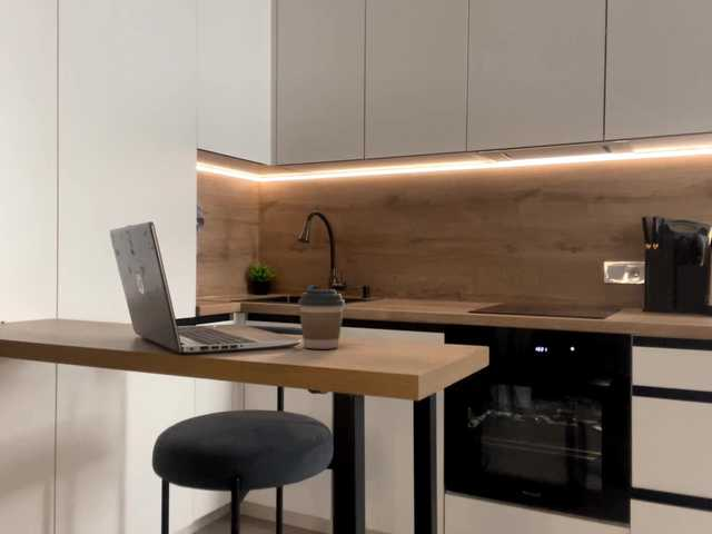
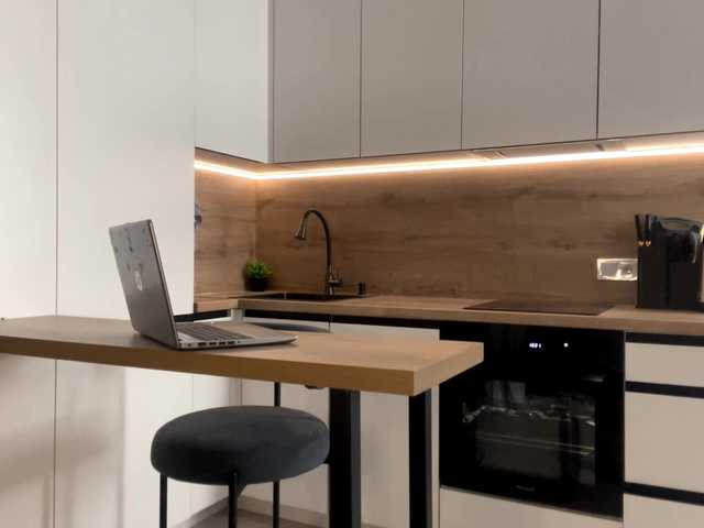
- coffee cup (320, 316)
